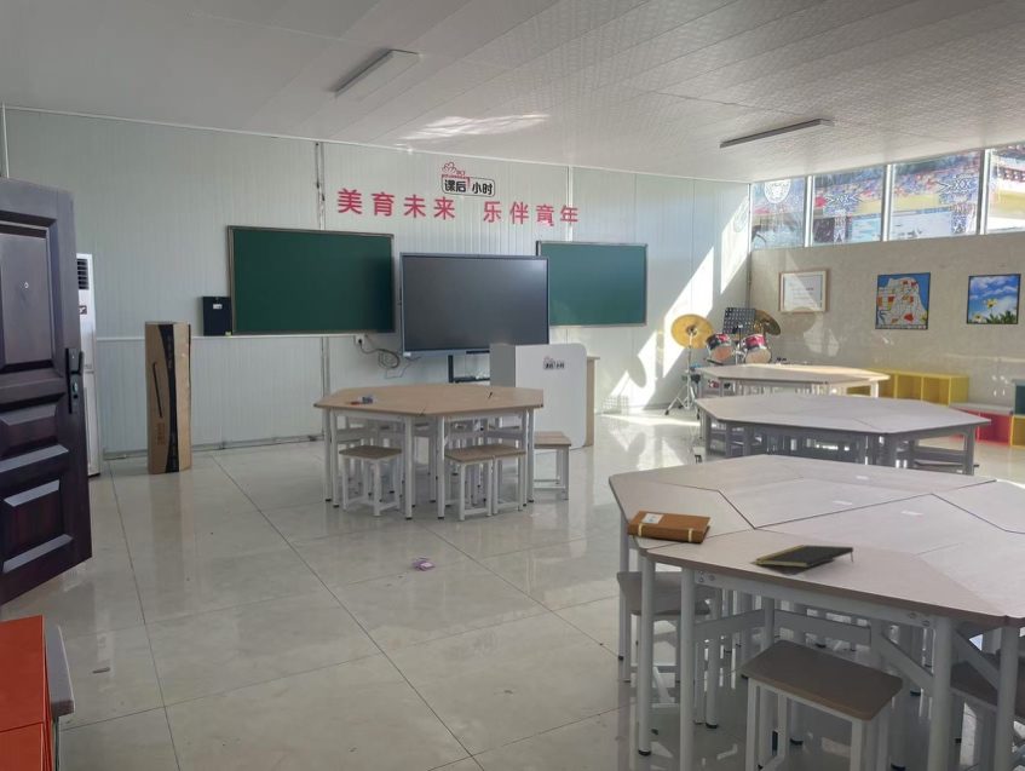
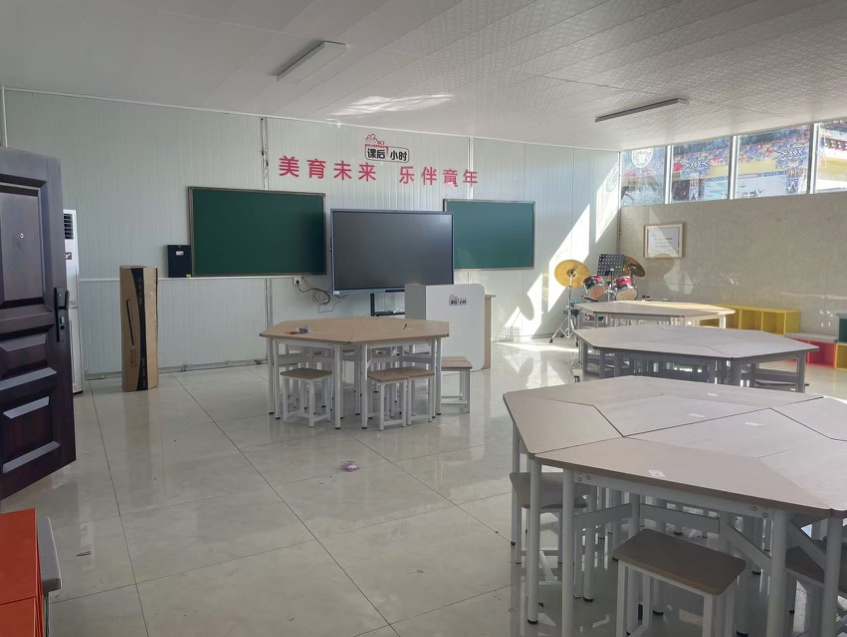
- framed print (992, 299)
- notebook (667, 525)
- notepad (804, 556)
- wall art (902, 301)
